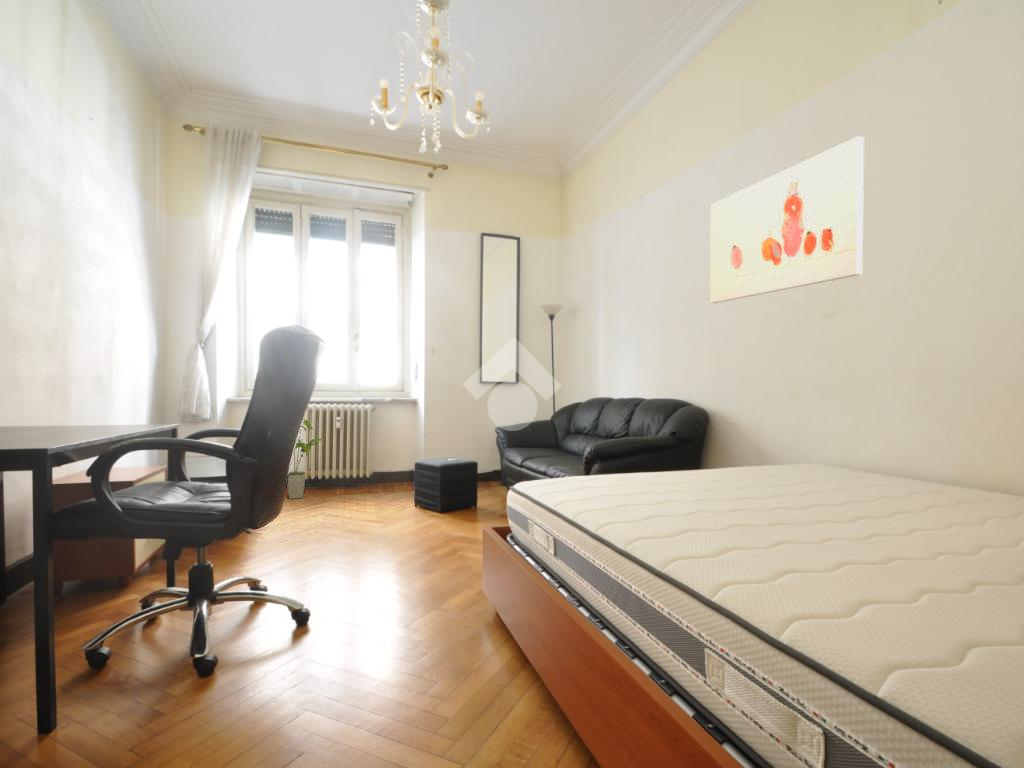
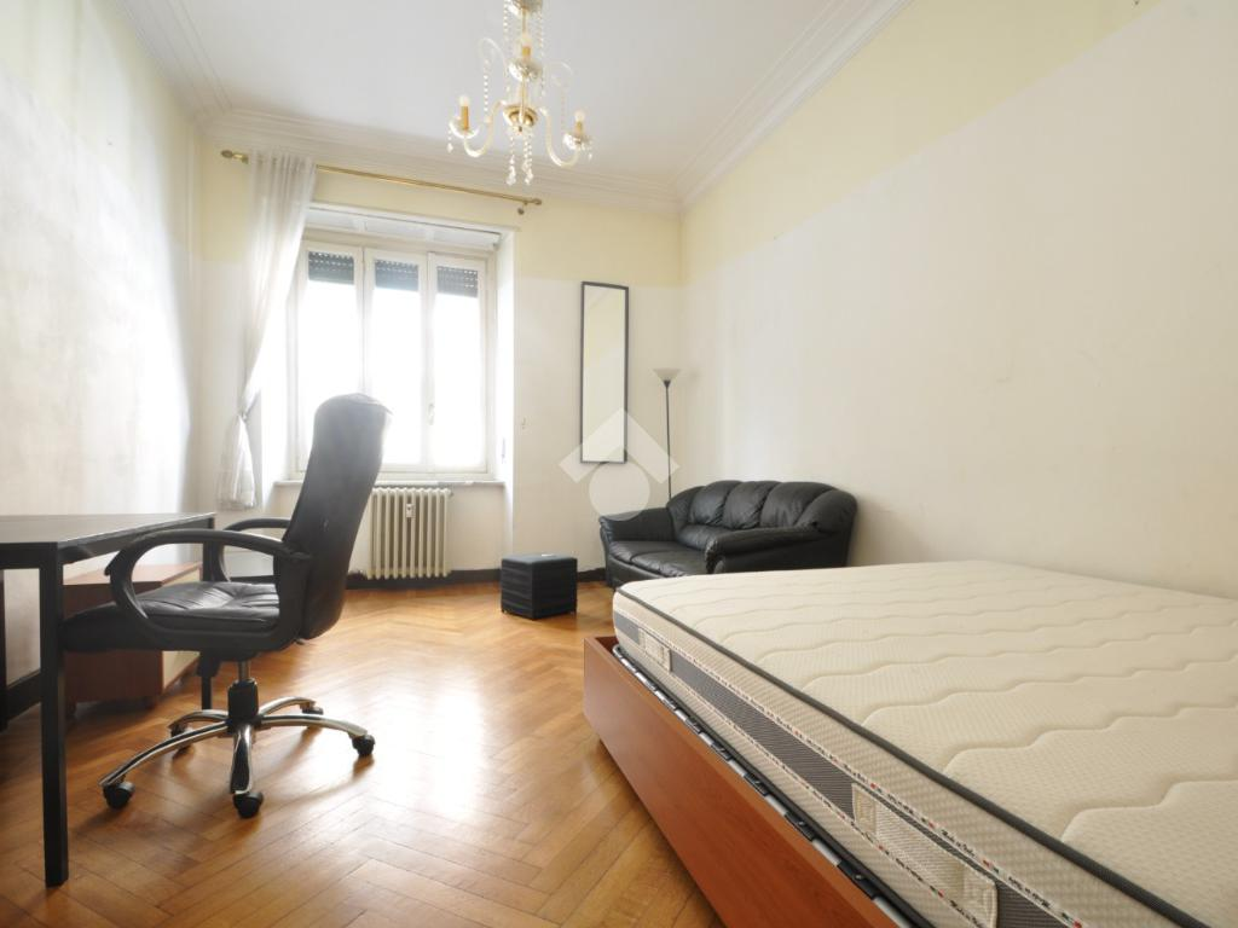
- house plant (302, 456)
- wall art (774, 233)
